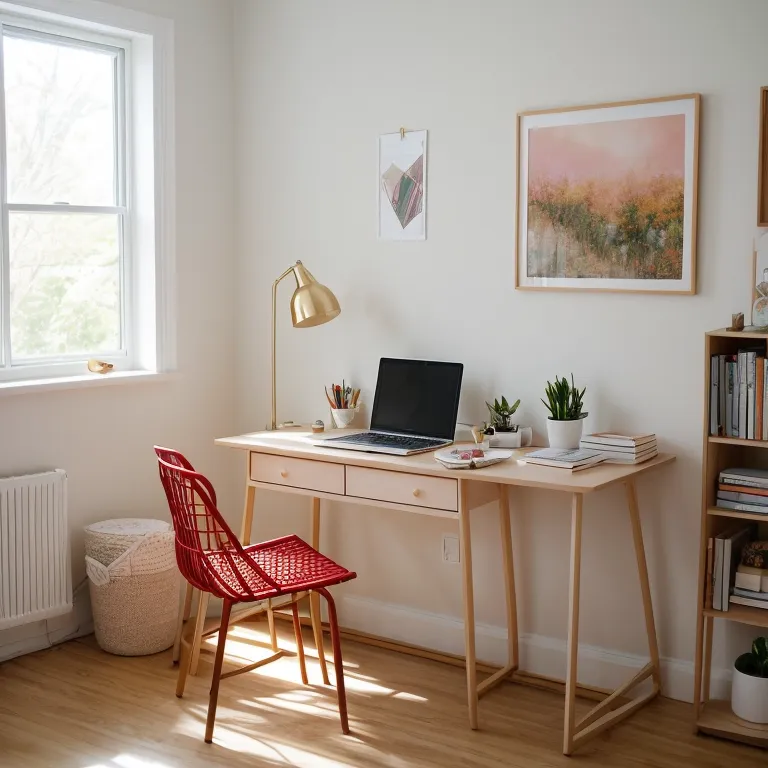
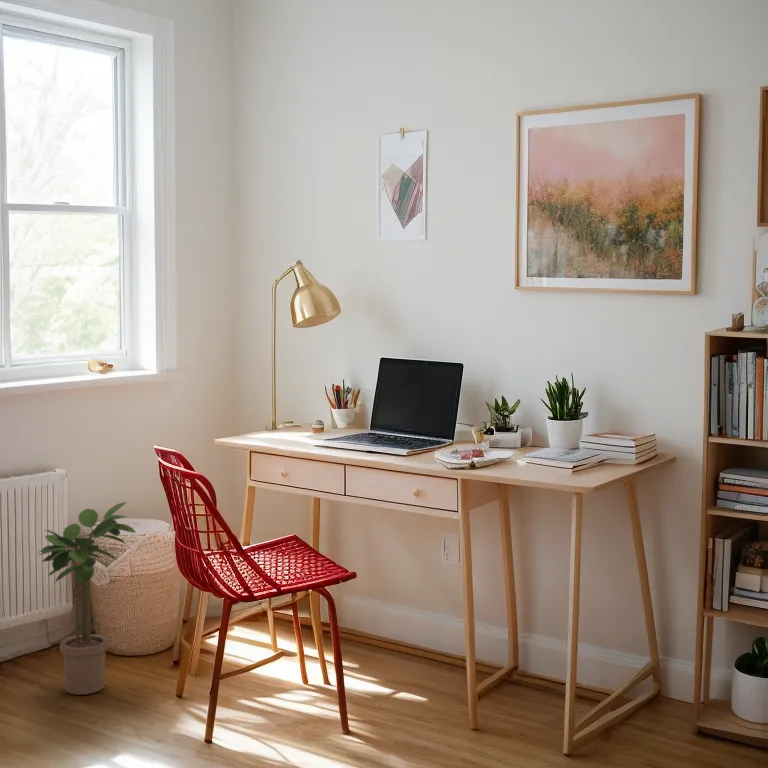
+ potted plant (78, 597)
